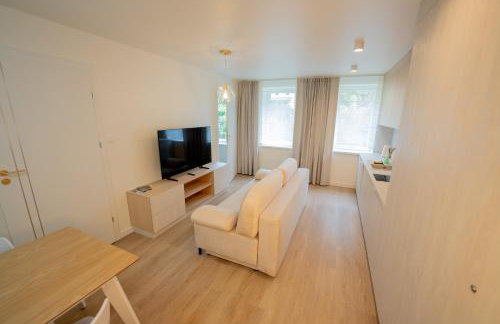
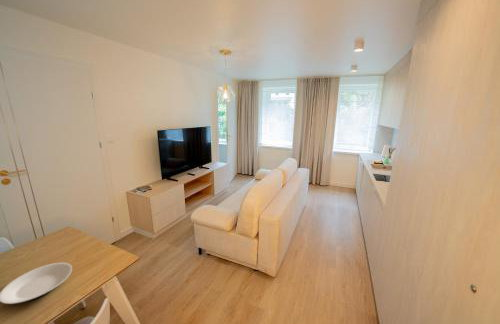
+ plate (39, 283)
